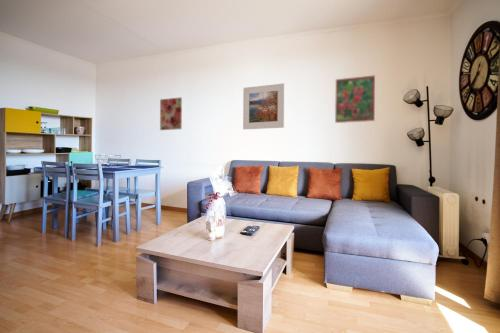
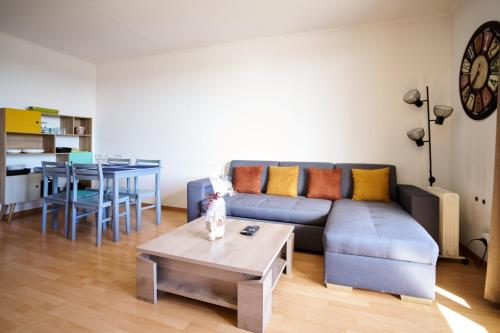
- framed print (263, 107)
- wall art (170, 114)
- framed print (354, 99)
